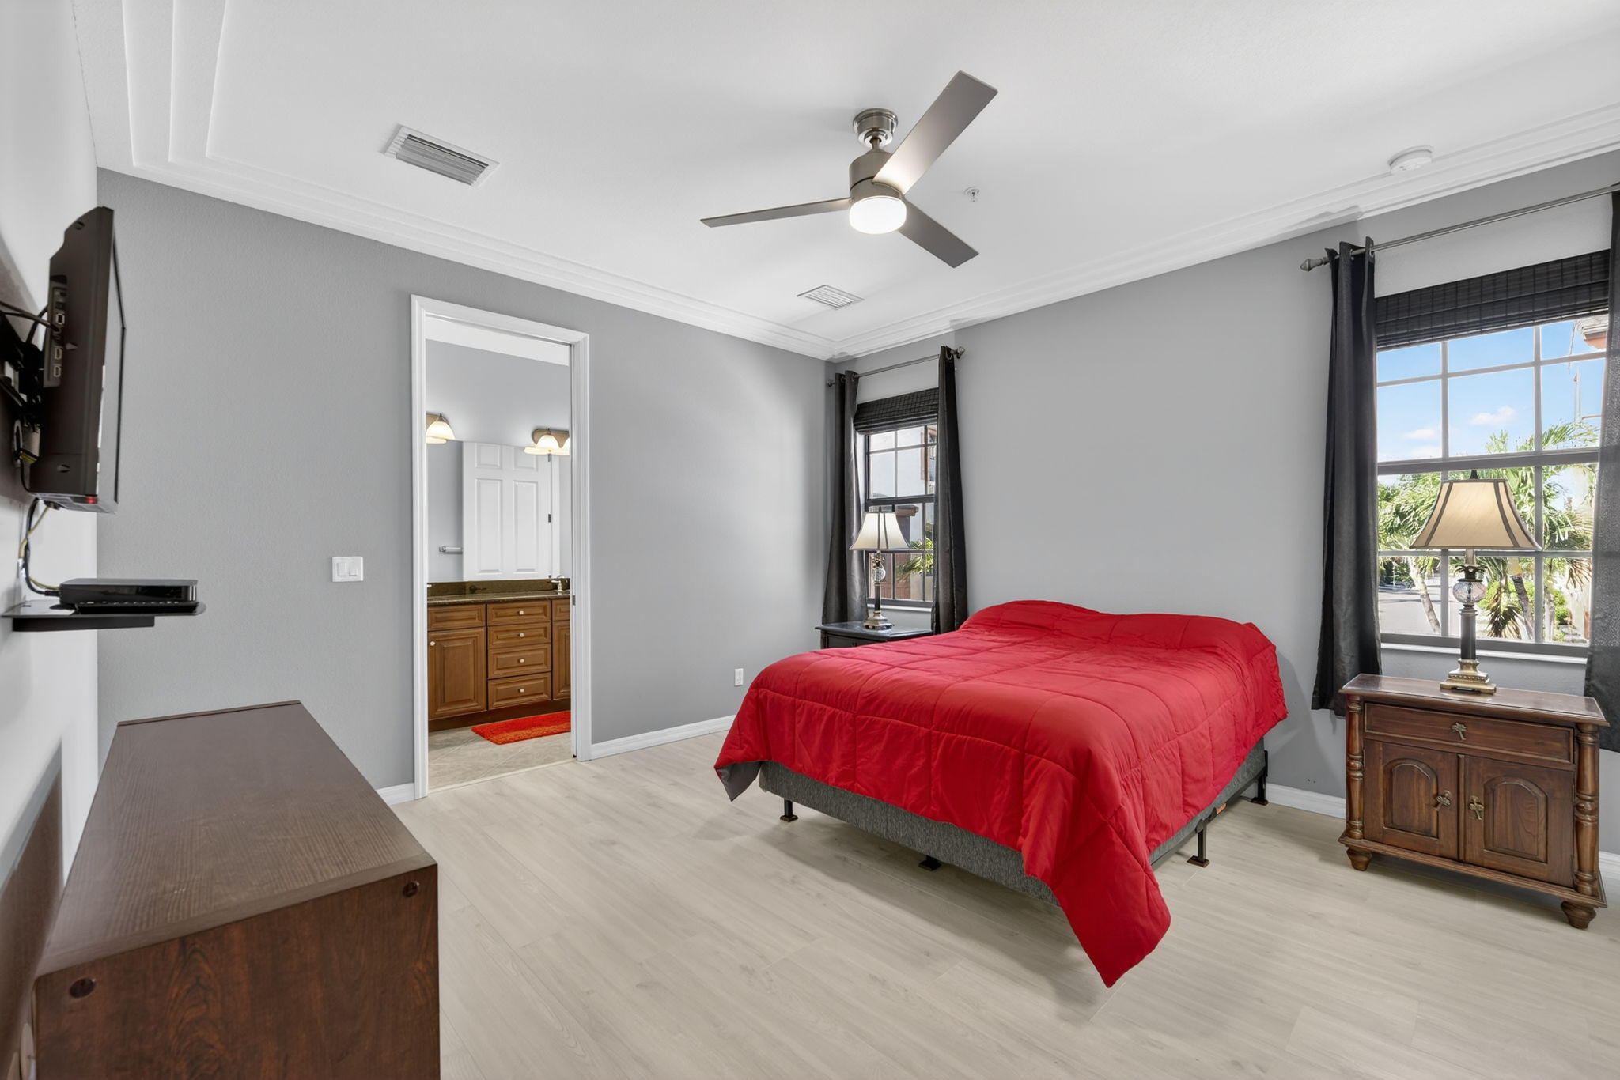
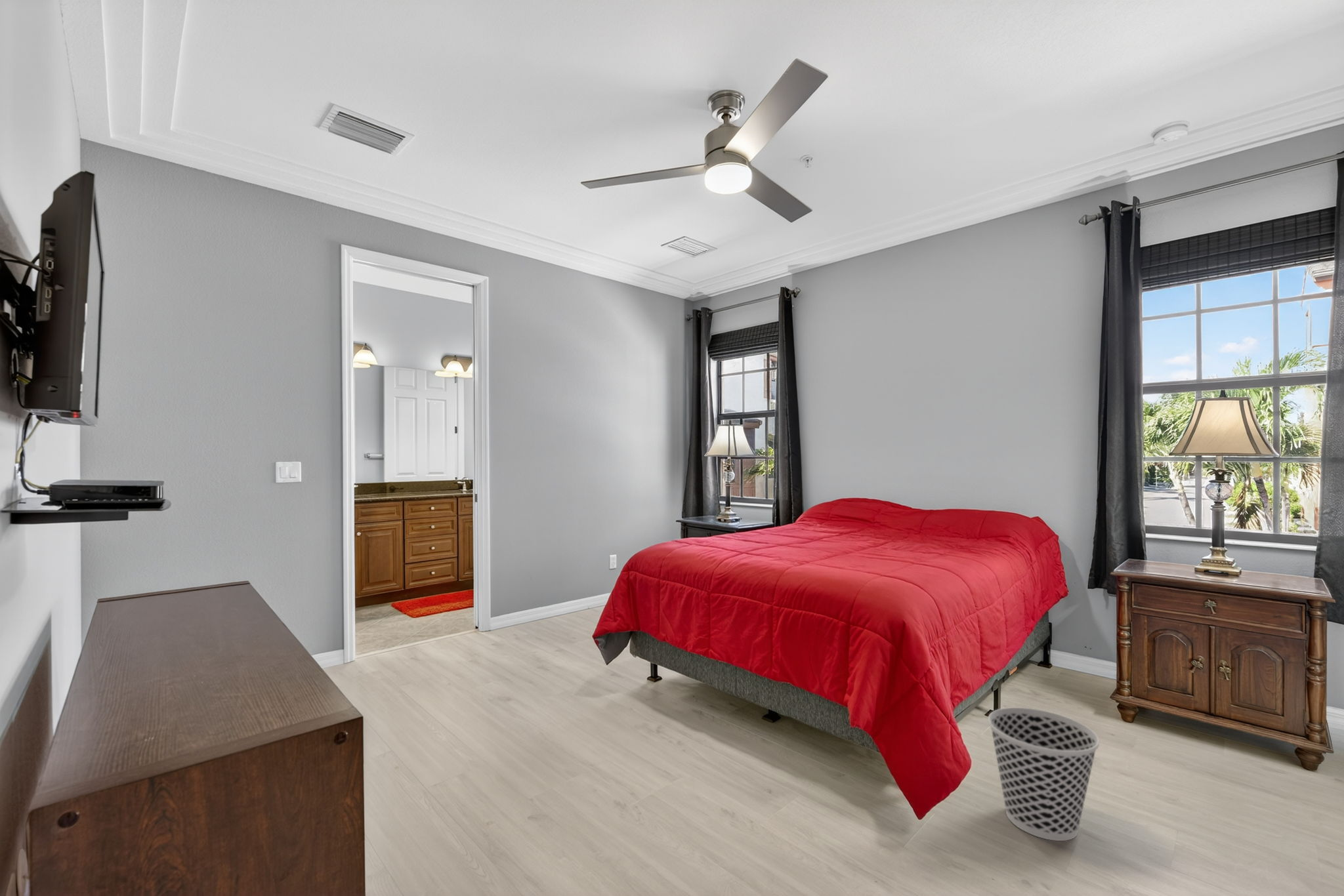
+ wastebasket (1041, 774)
